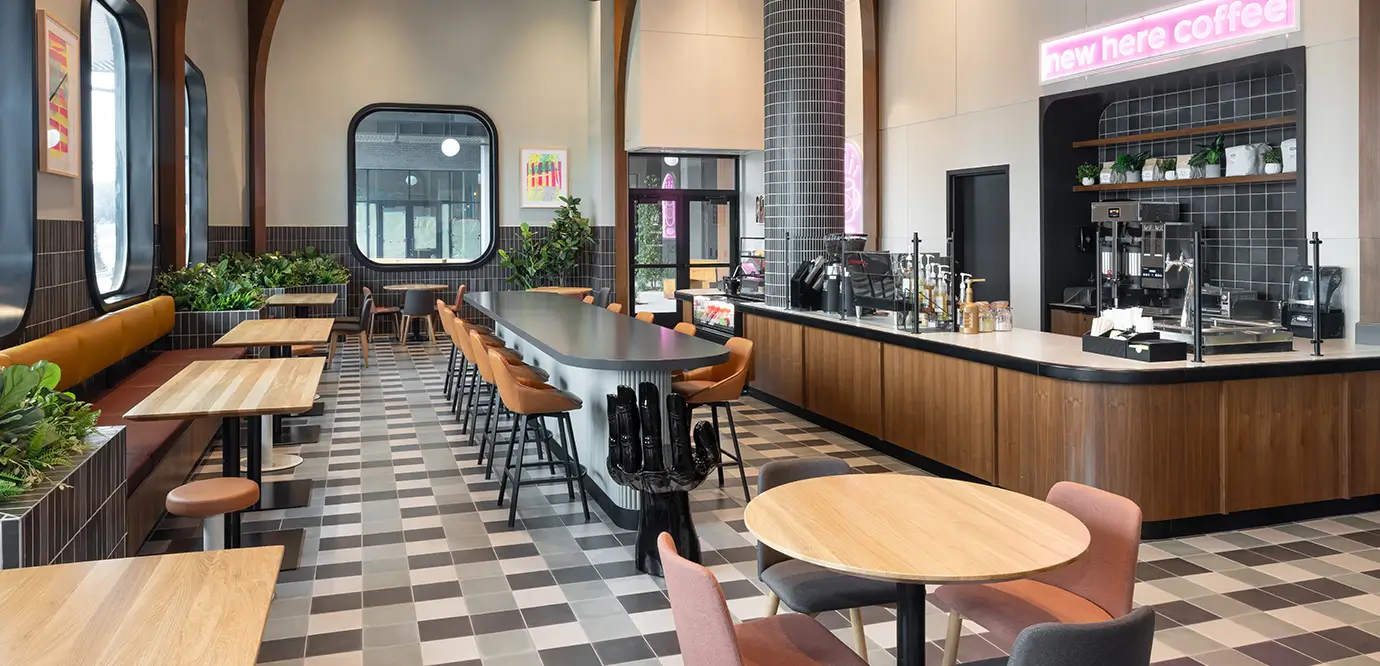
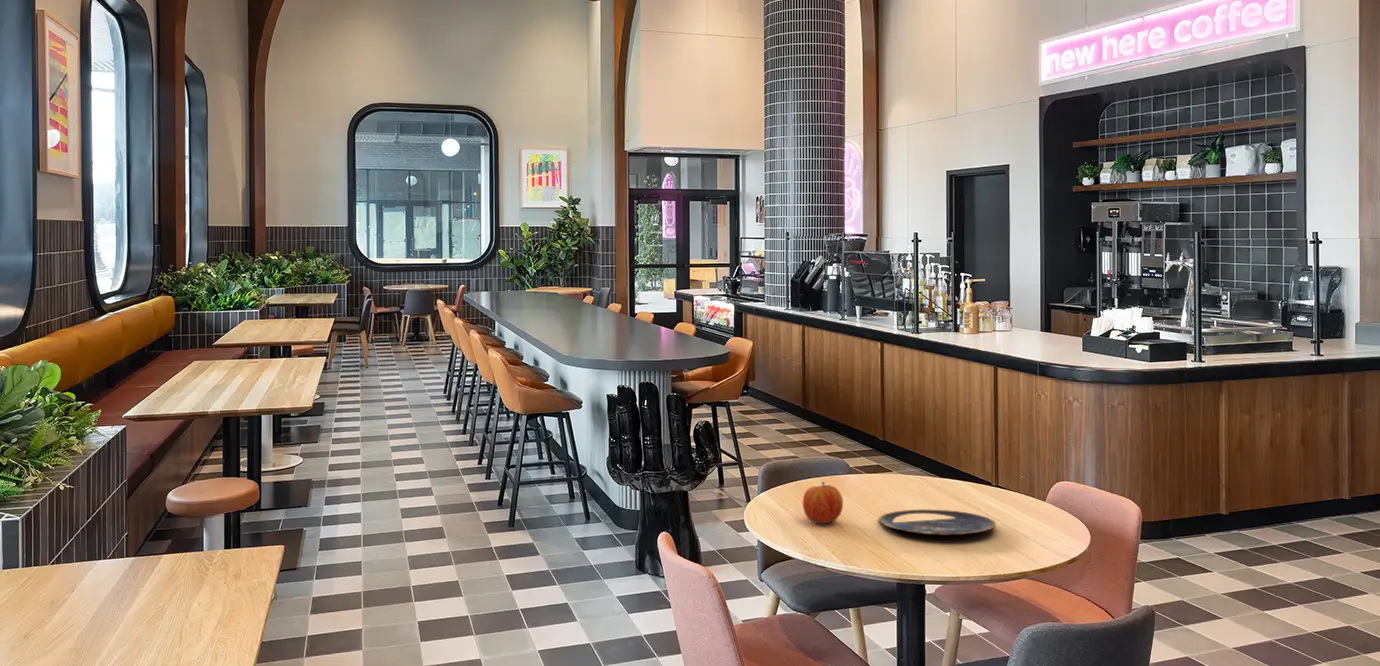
+ apple (822, 501)
+ plate (936, 523)
